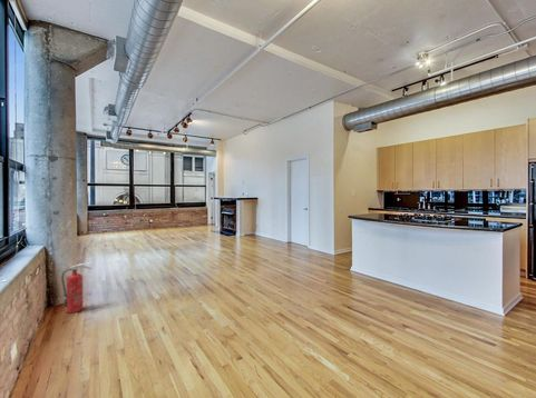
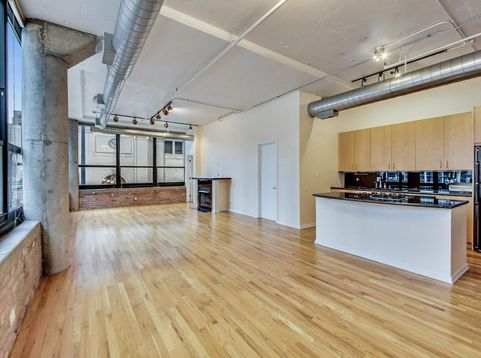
- fire extinguisher (77, 287)
